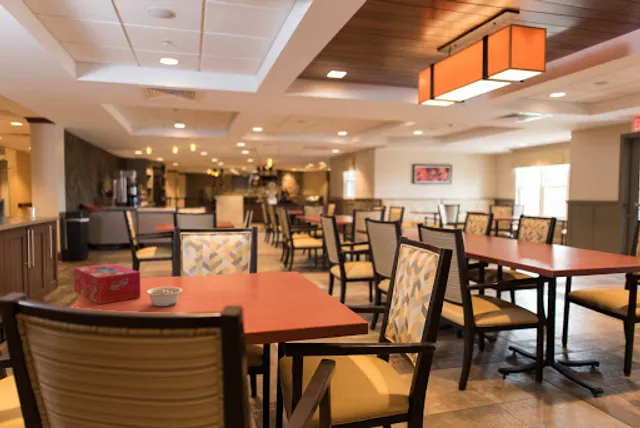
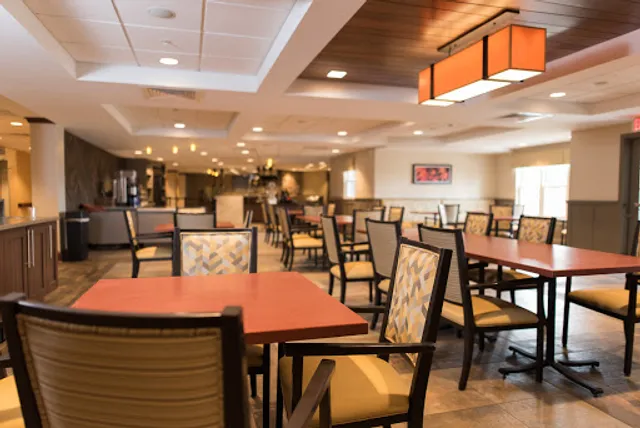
- legume (165, 295)
- tissue box (106, 282)
